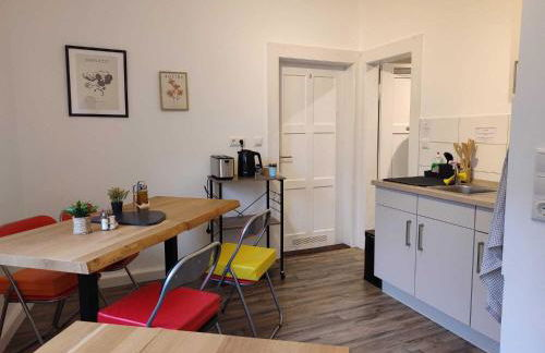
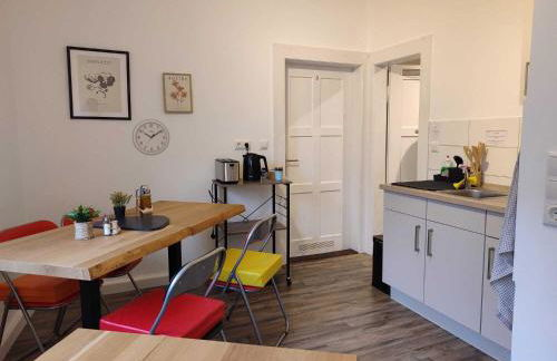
+ wall clock (150, 137)
